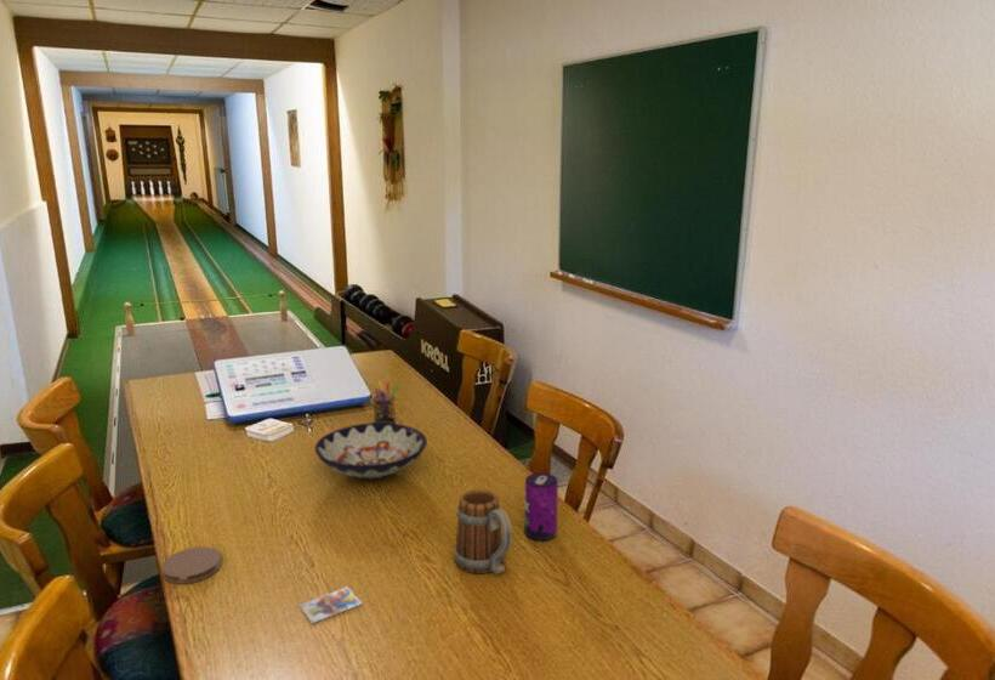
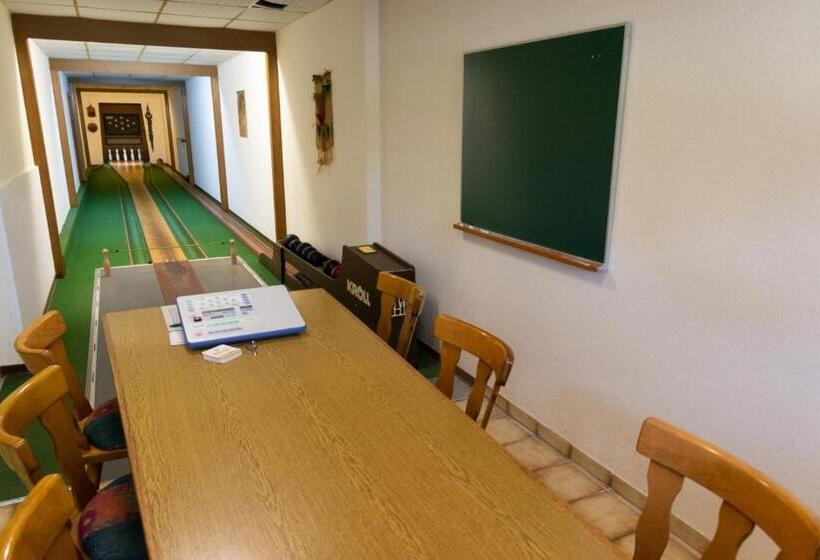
- coaster (192, 565)
- beer mug (485, 533)
- bowl (371, 458)
- pen holder (386, 401)
- card (330, 604)
- beverage can (540, 506)
